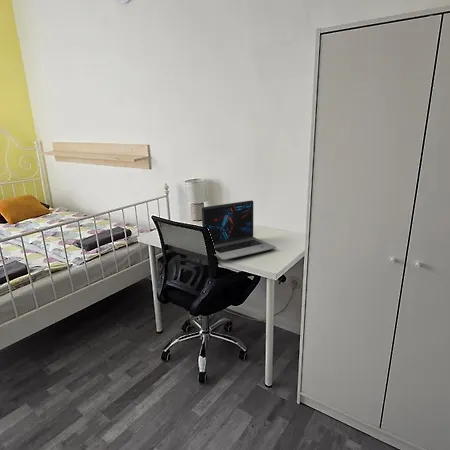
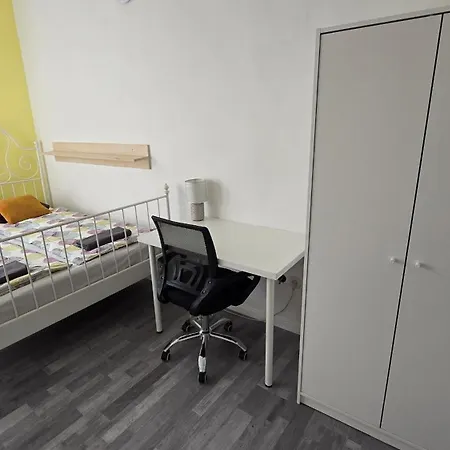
- laptop (239, 229)
